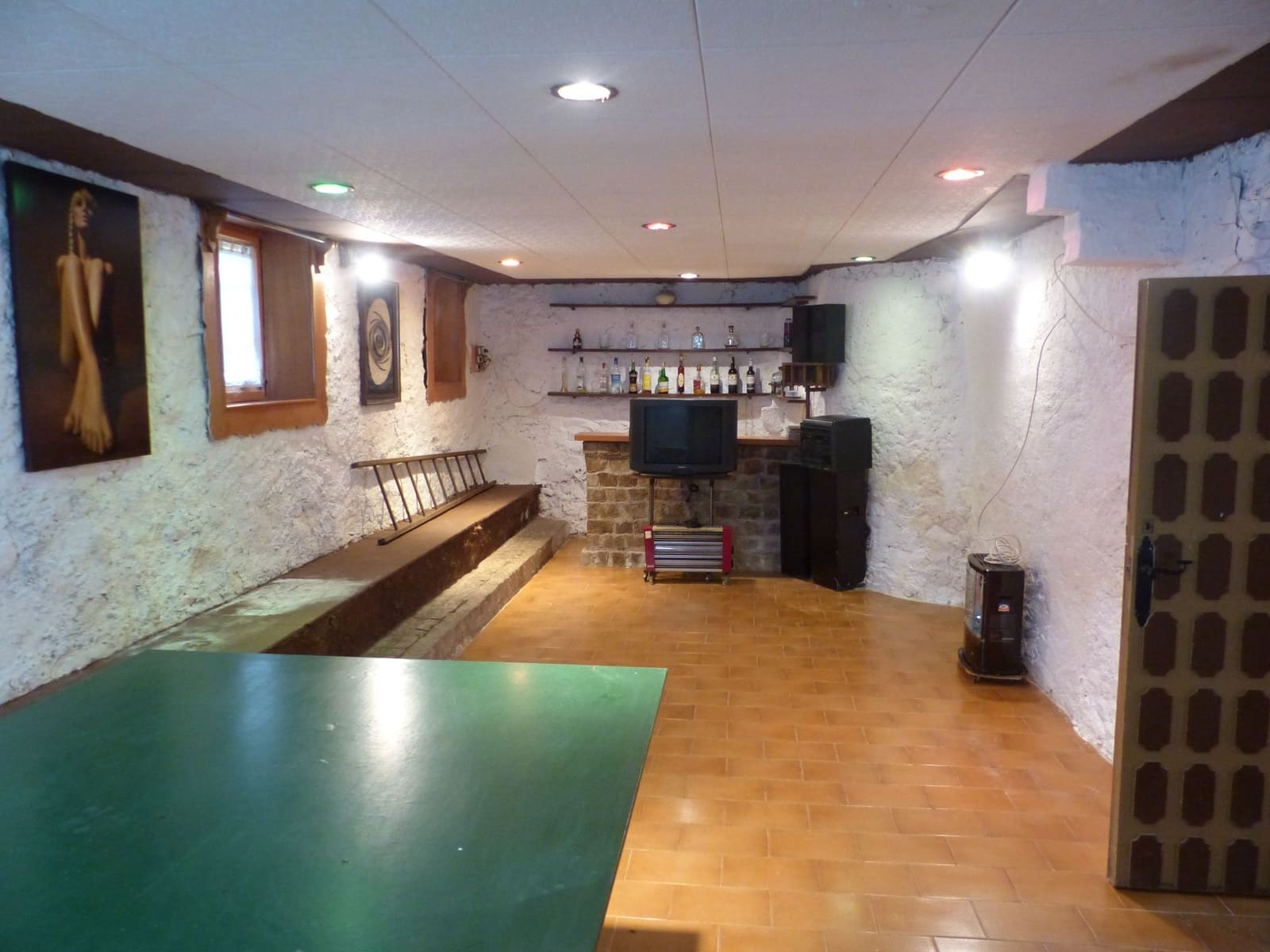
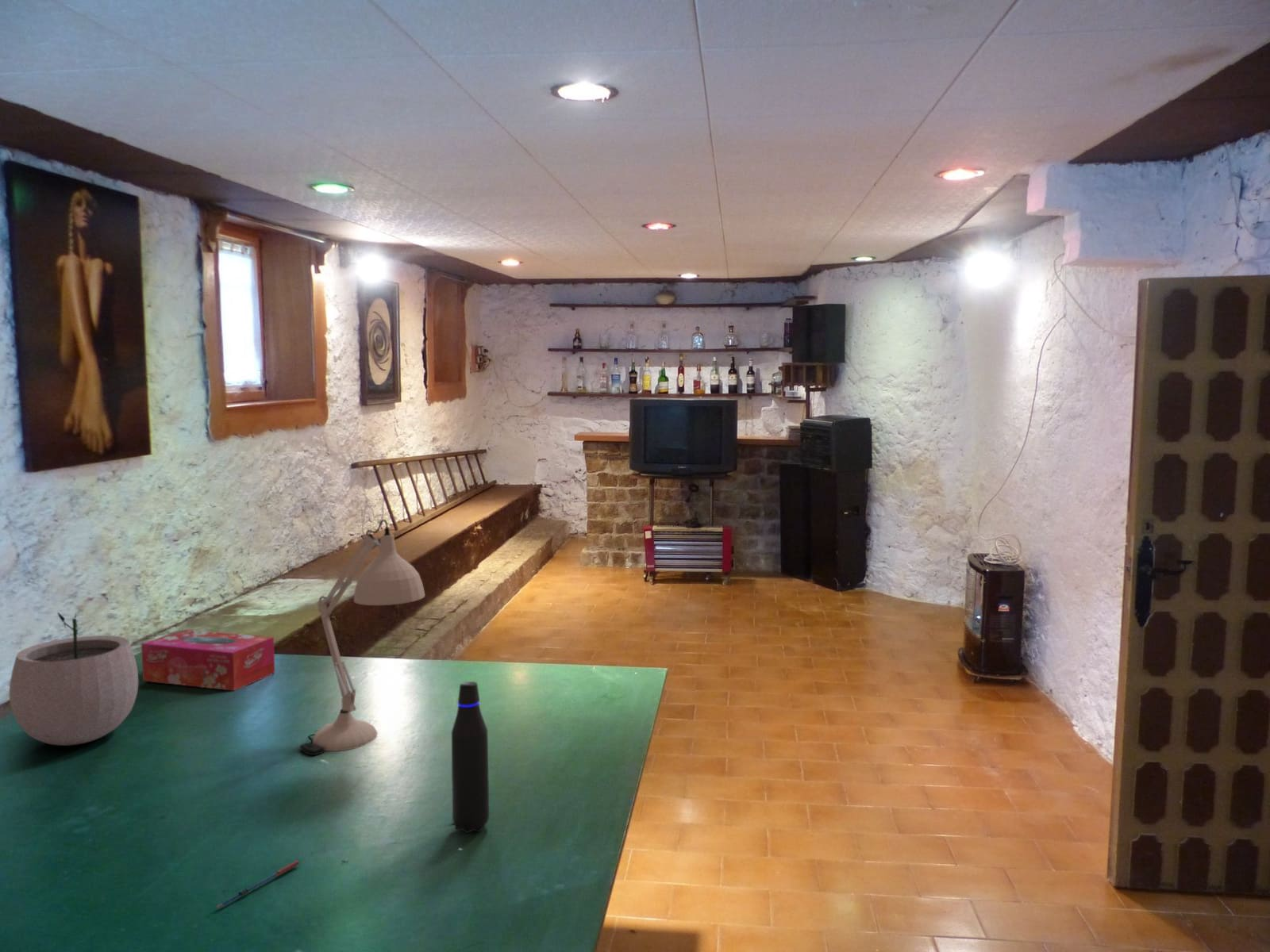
+ tissue box (209, 658)
+ plant pot (75, 674)
+ water bottle (470, 757)
+ desk lamp (336, 641)
+ pen (259, 883)
